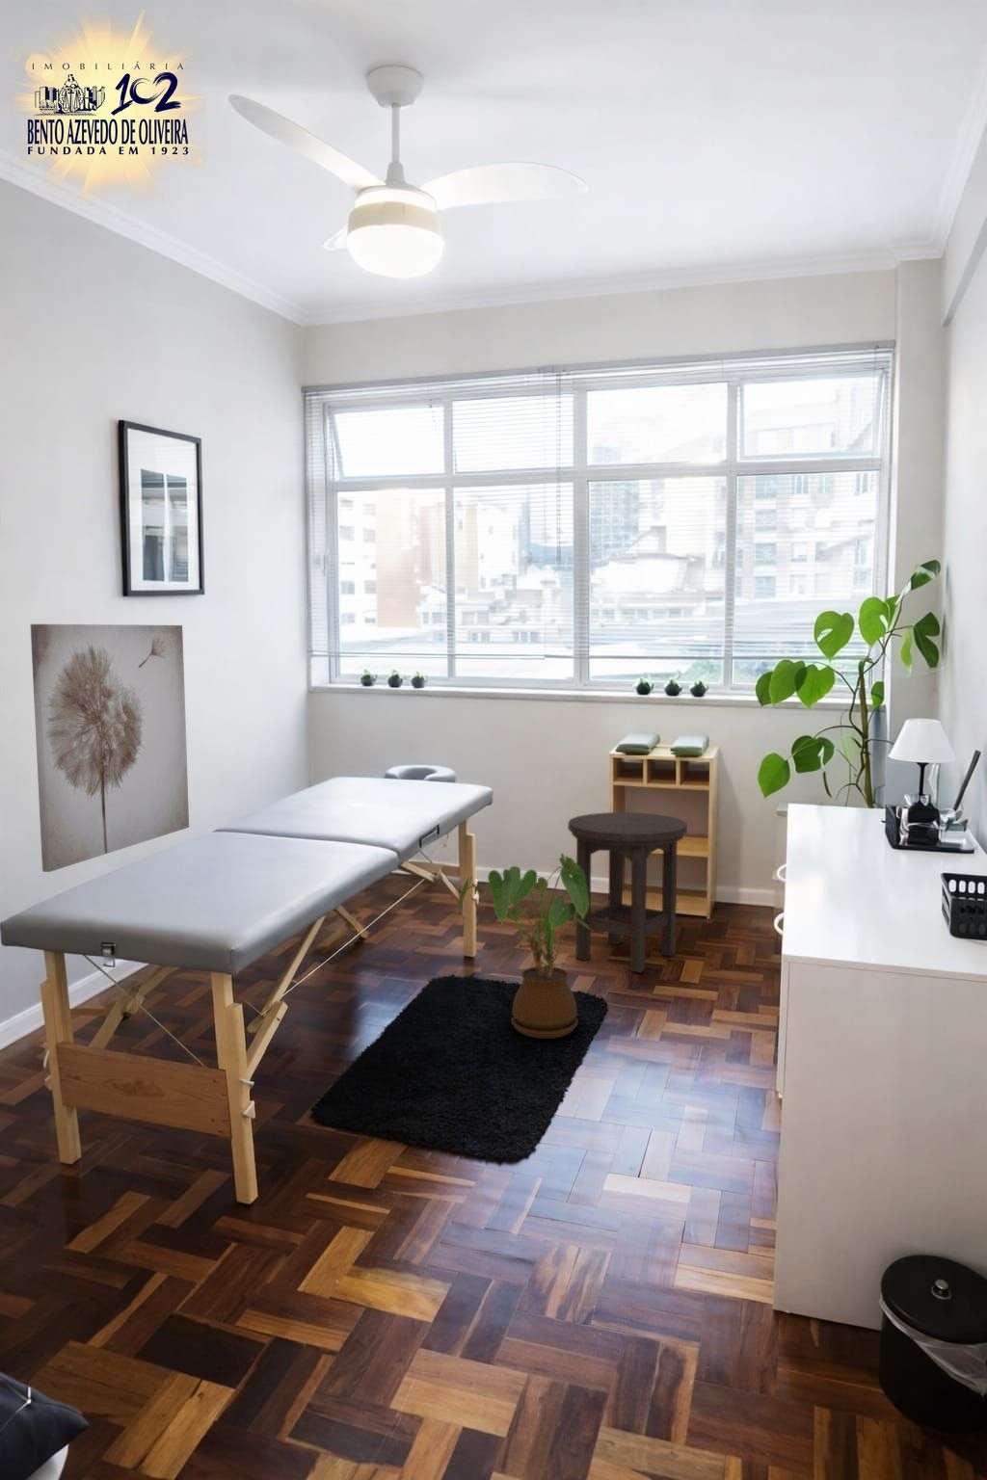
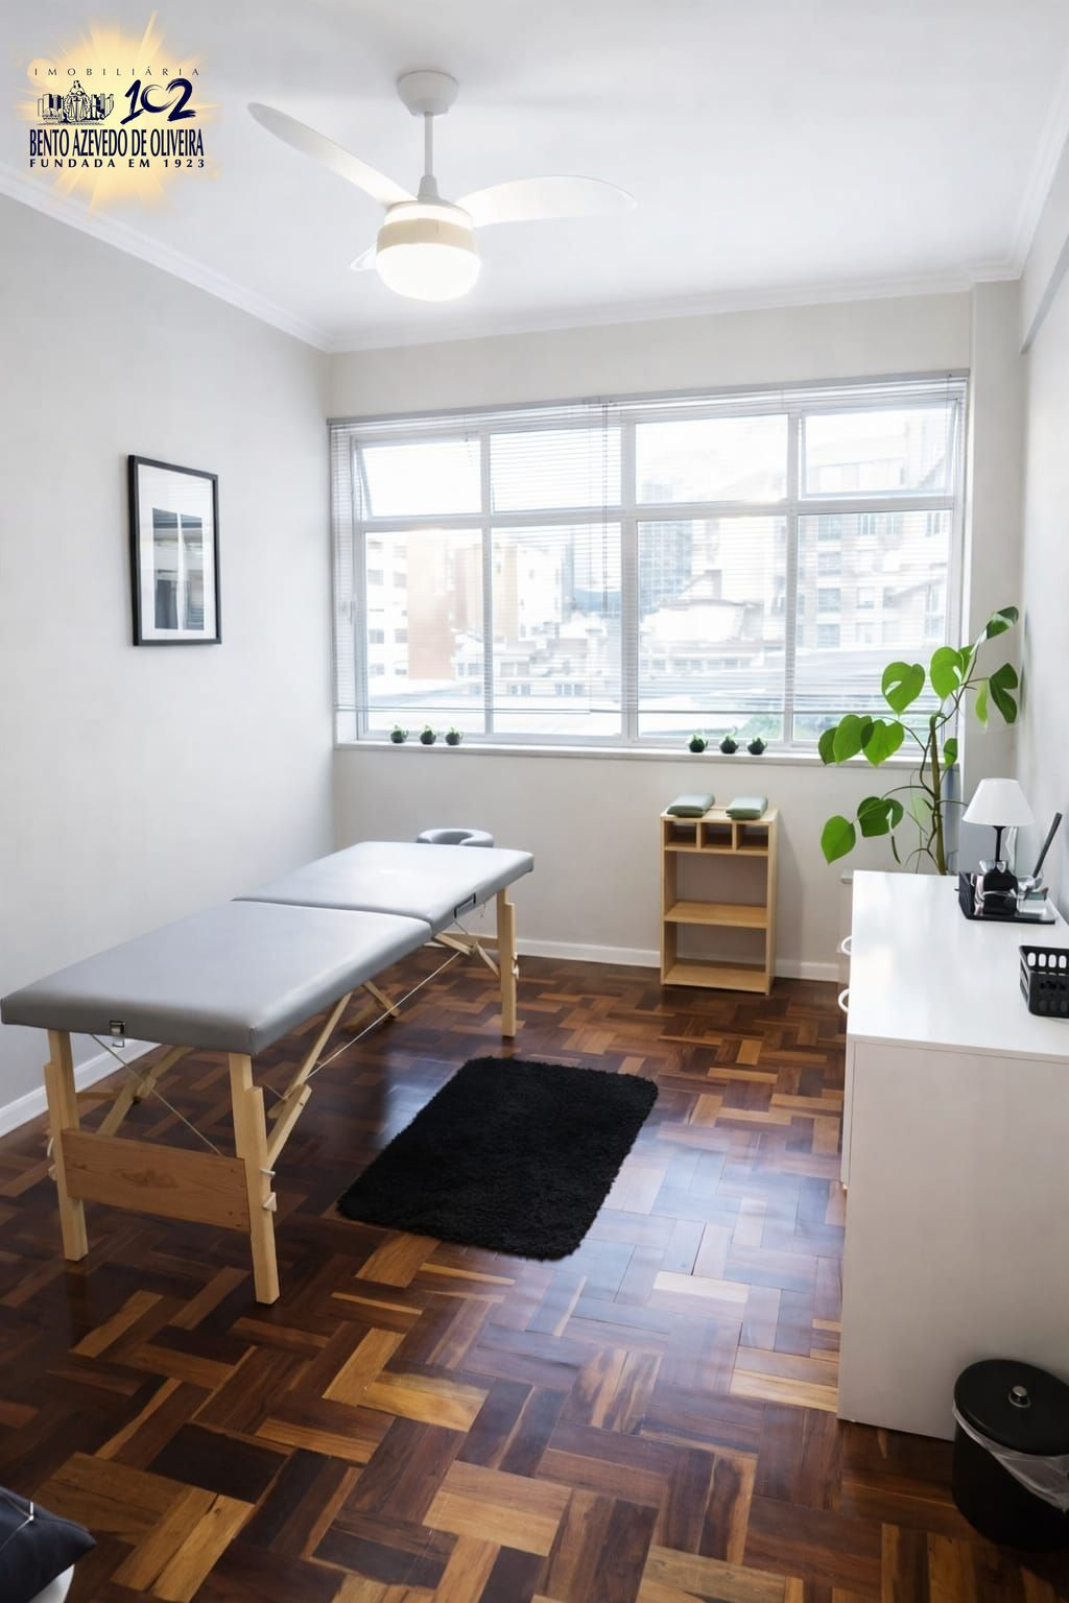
- wall art (119, 737)
- stool (621, 890)
- house plant (531, 942)
